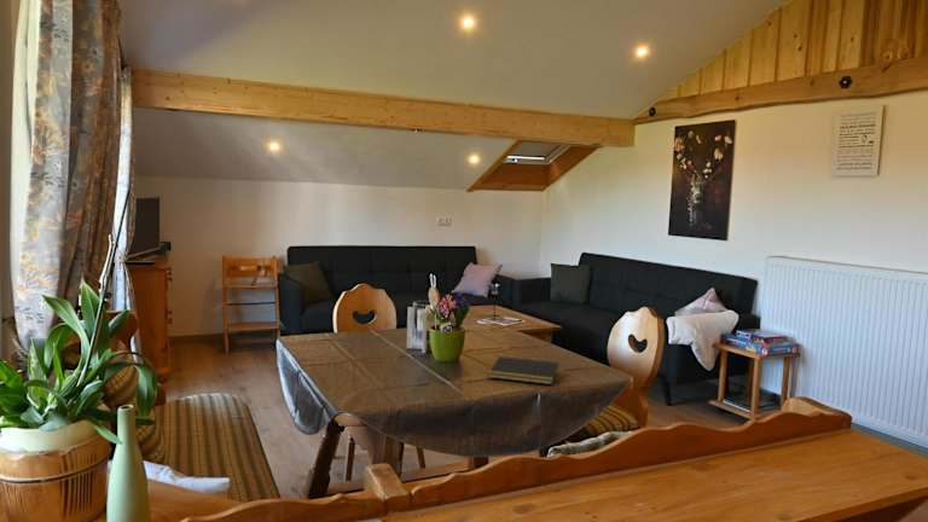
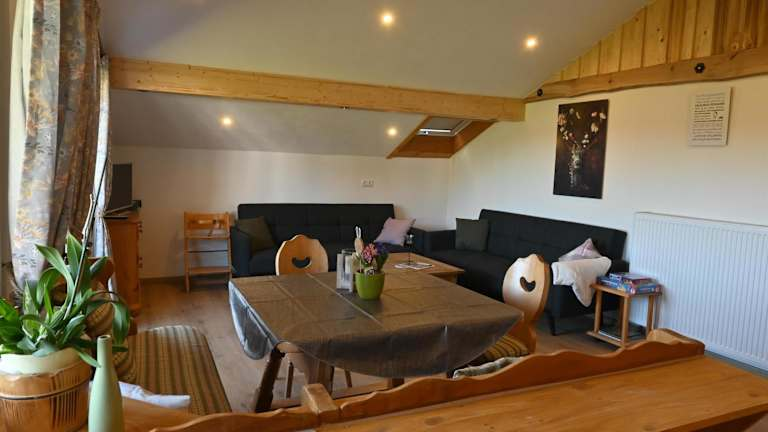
- notepad (523, 370)
